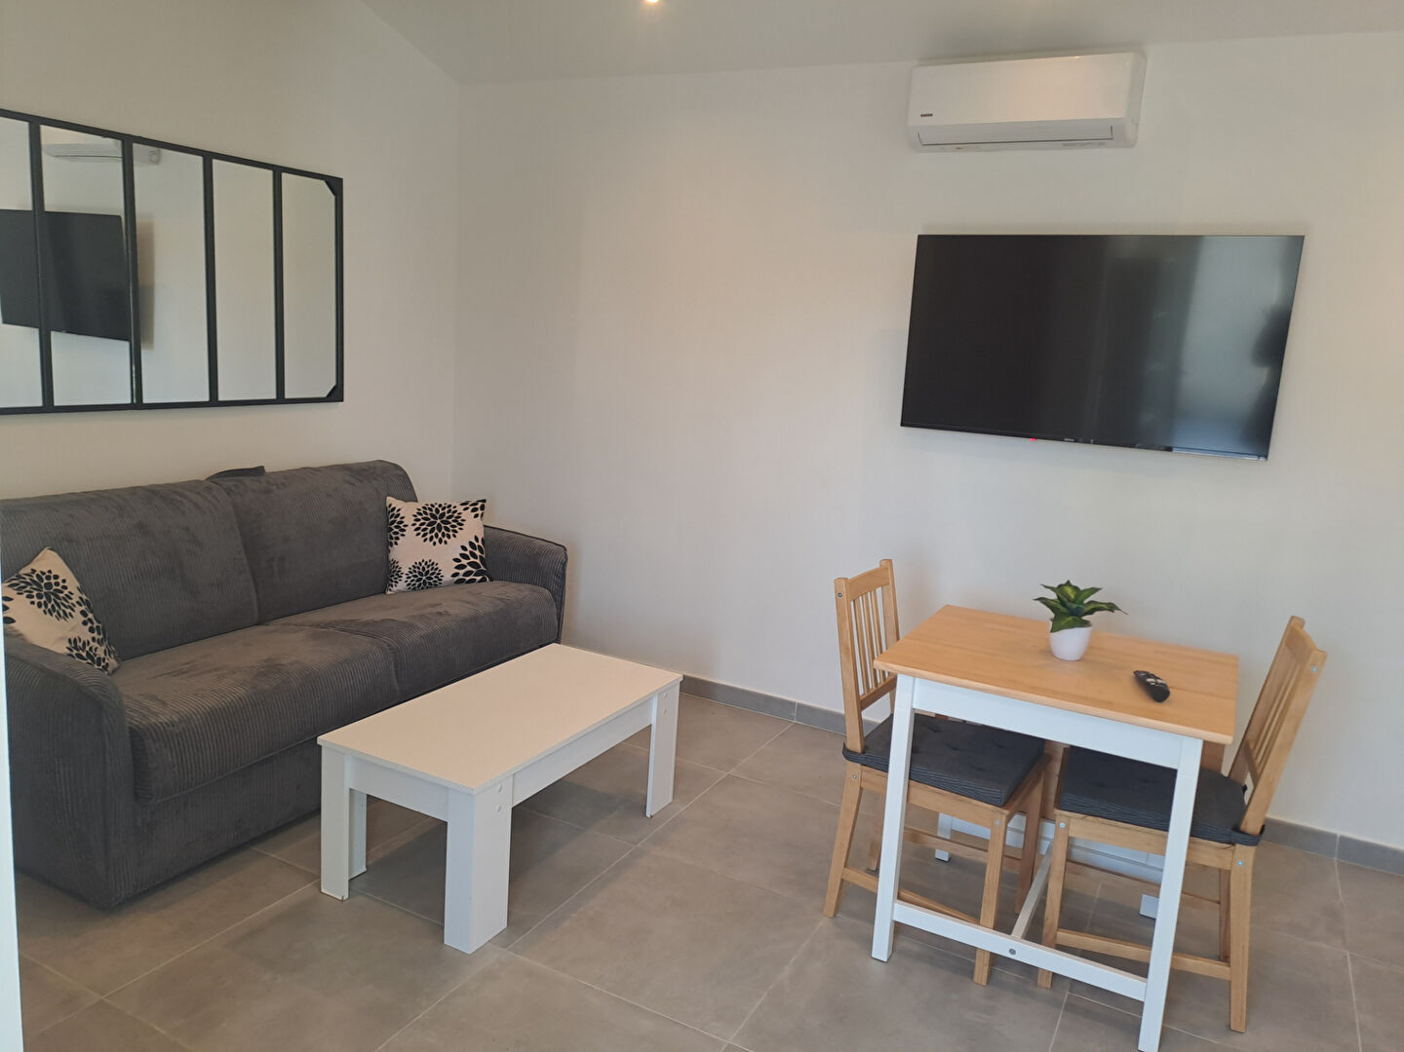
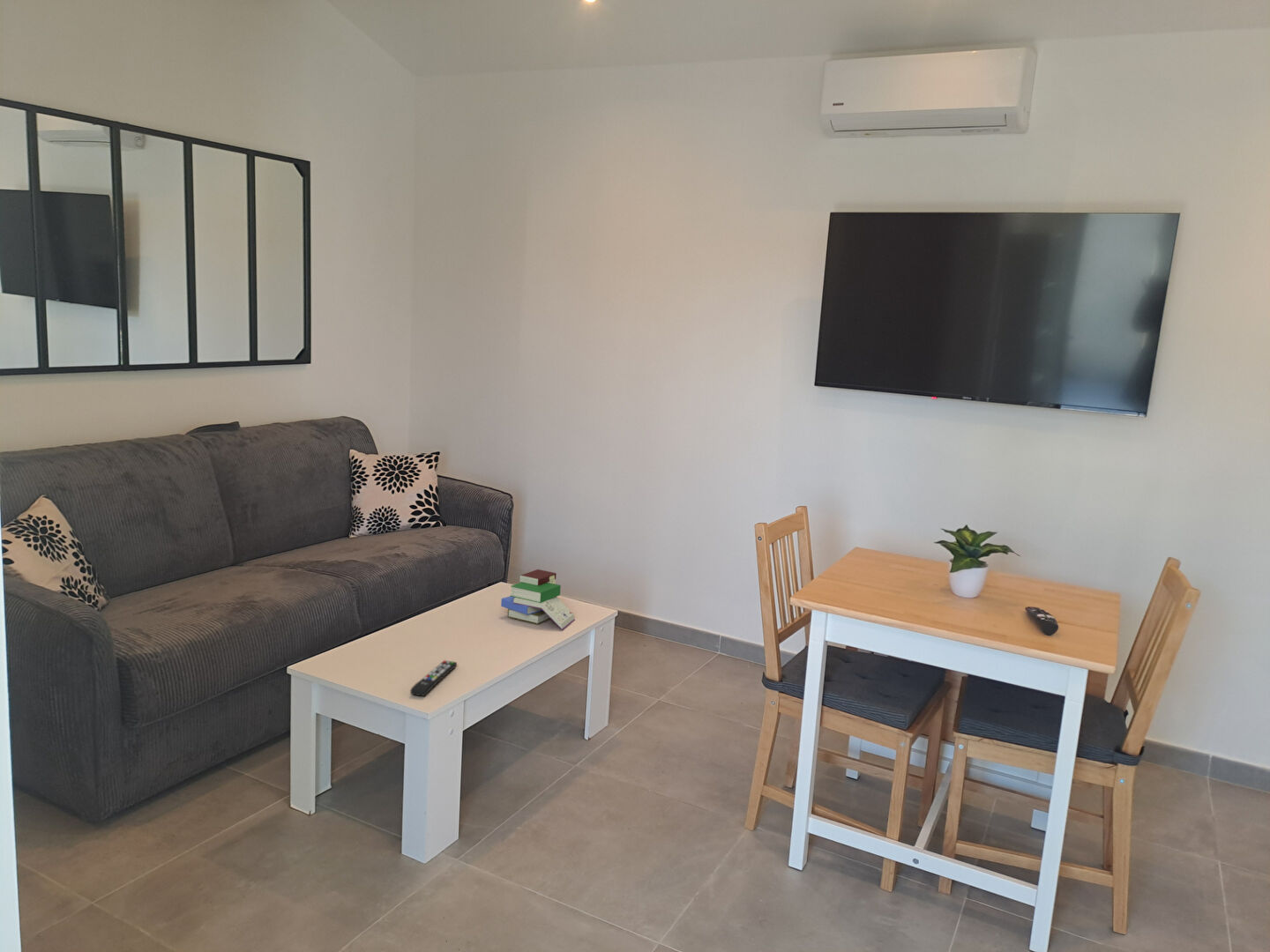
+ book (544, 598)
+ remote control (434, 677)
